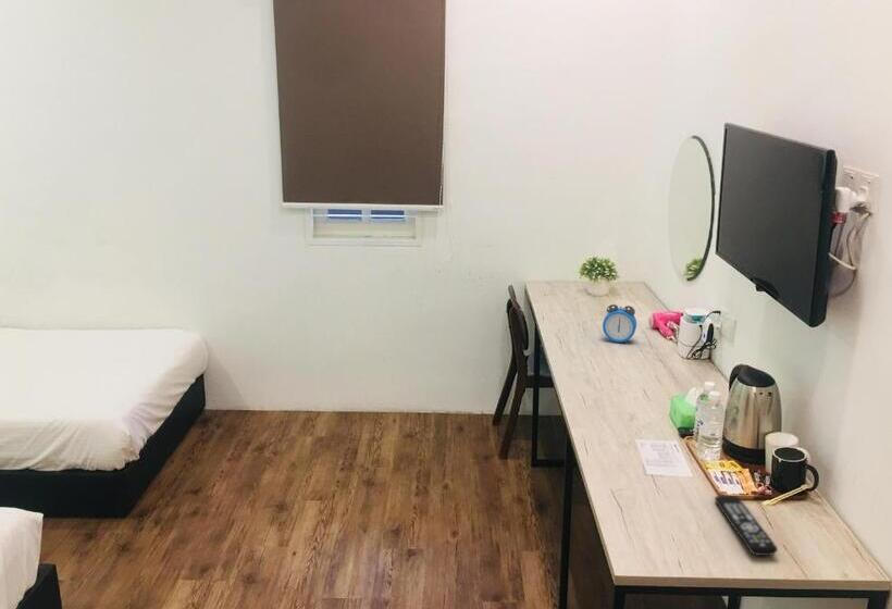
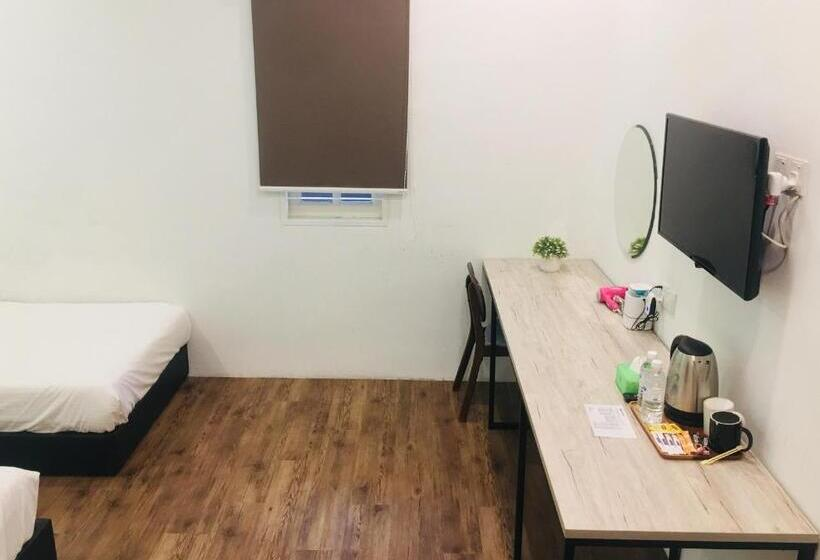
- remote control (743, 524)
- alarm clock (619, 323)
